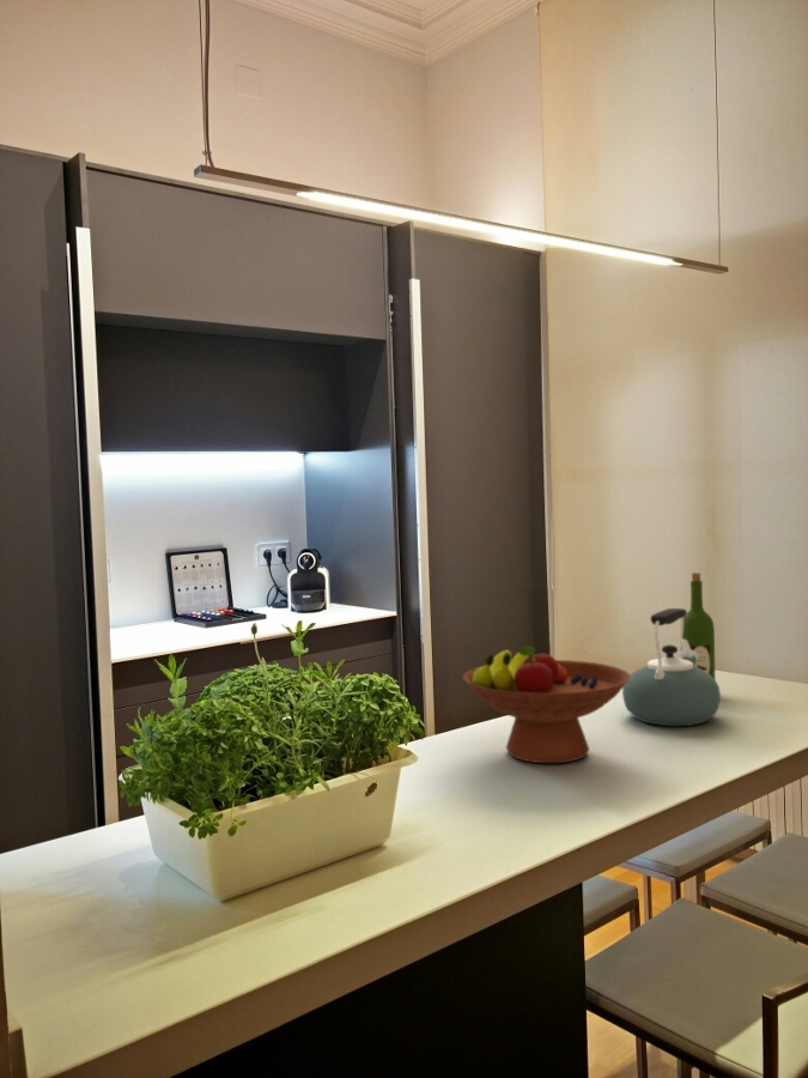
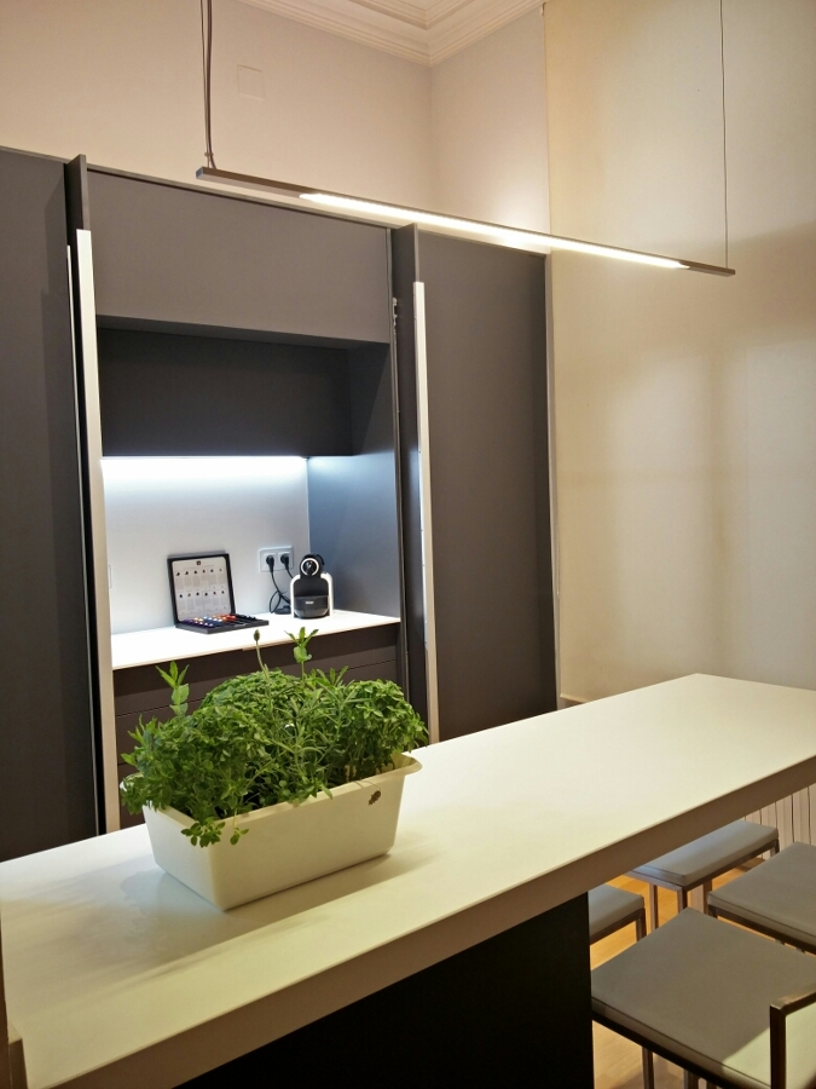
- kettle (673, 662)
- fruit bowl (546, 698)
- wine bottle (697, 634)
